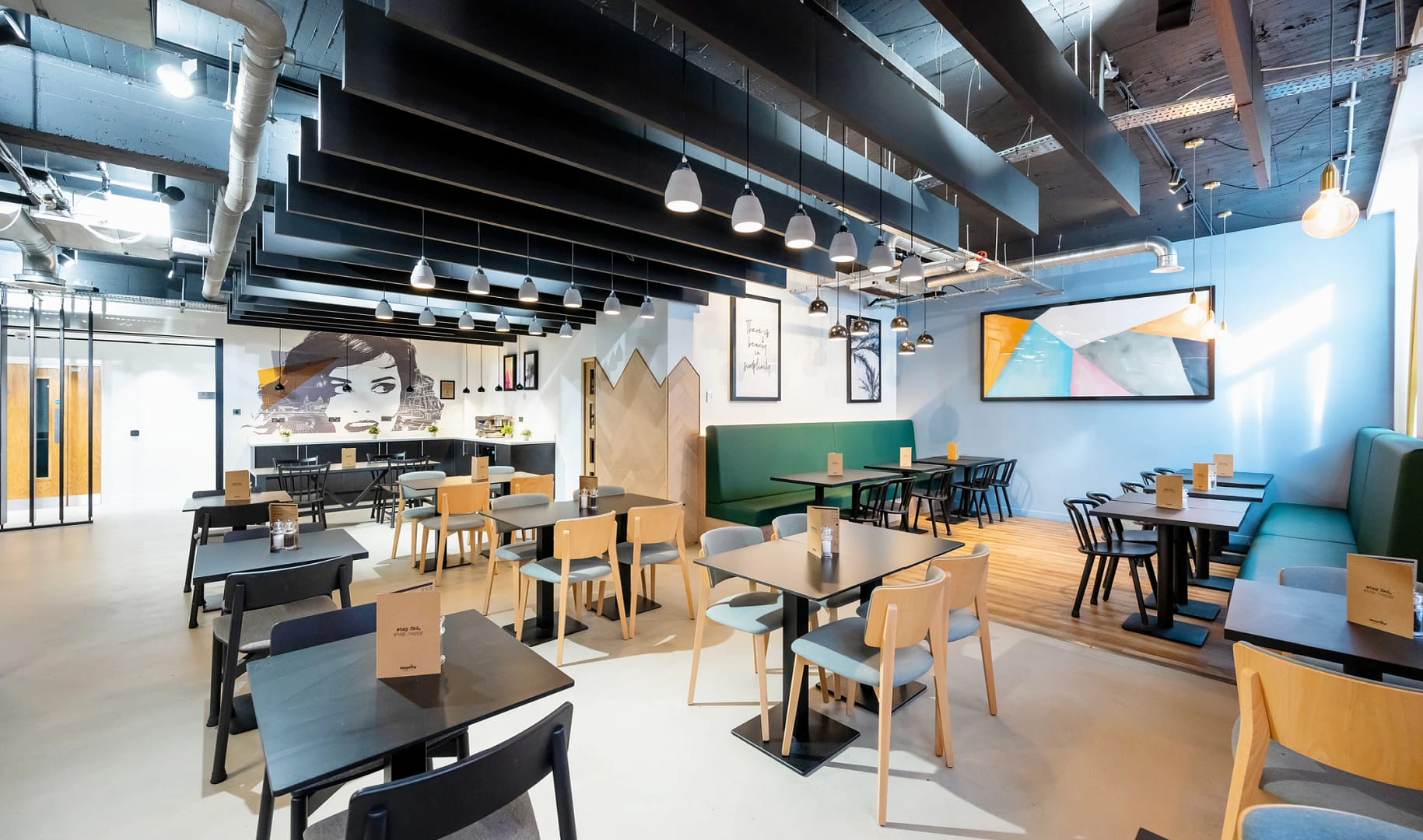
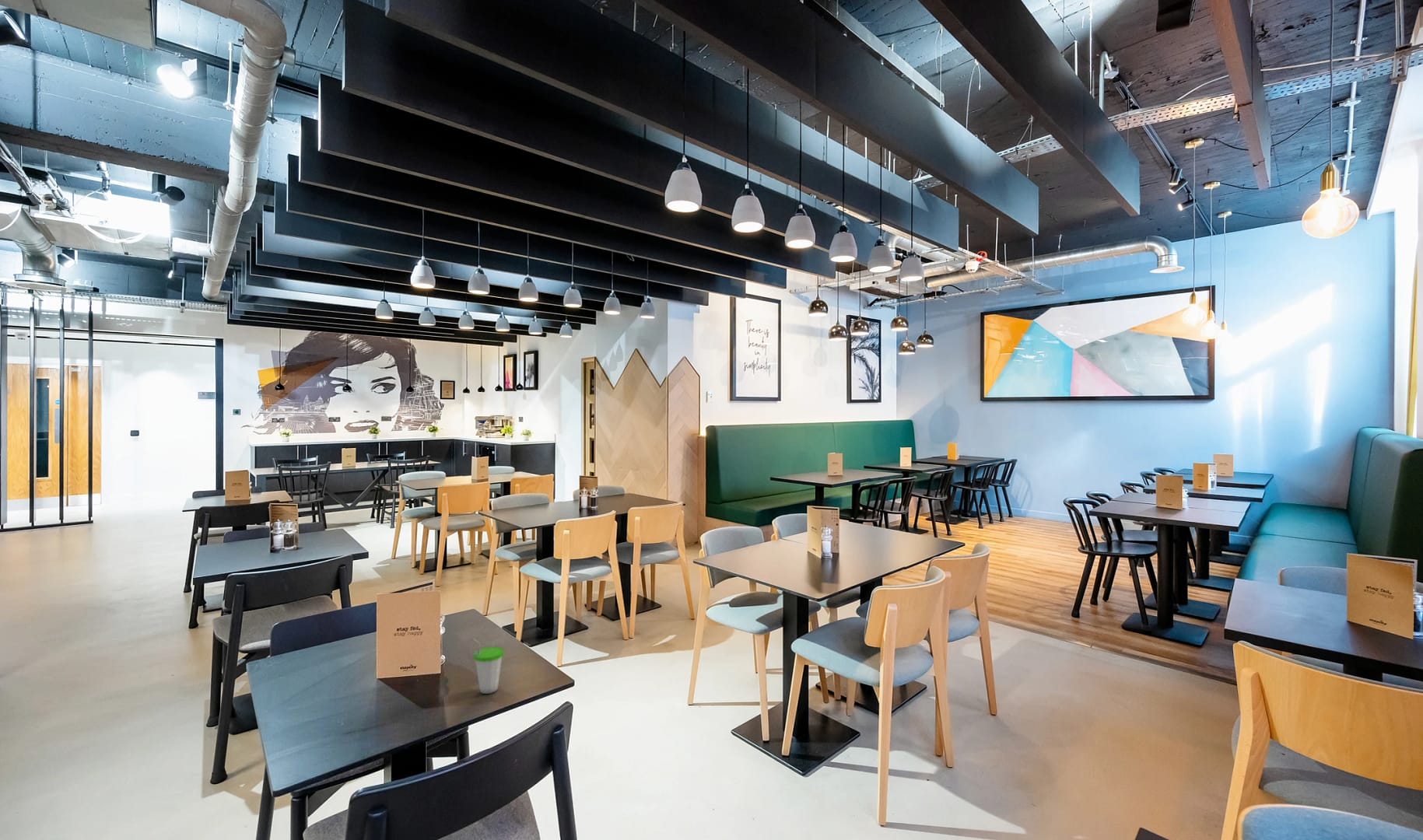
+ cup (489, 662)
